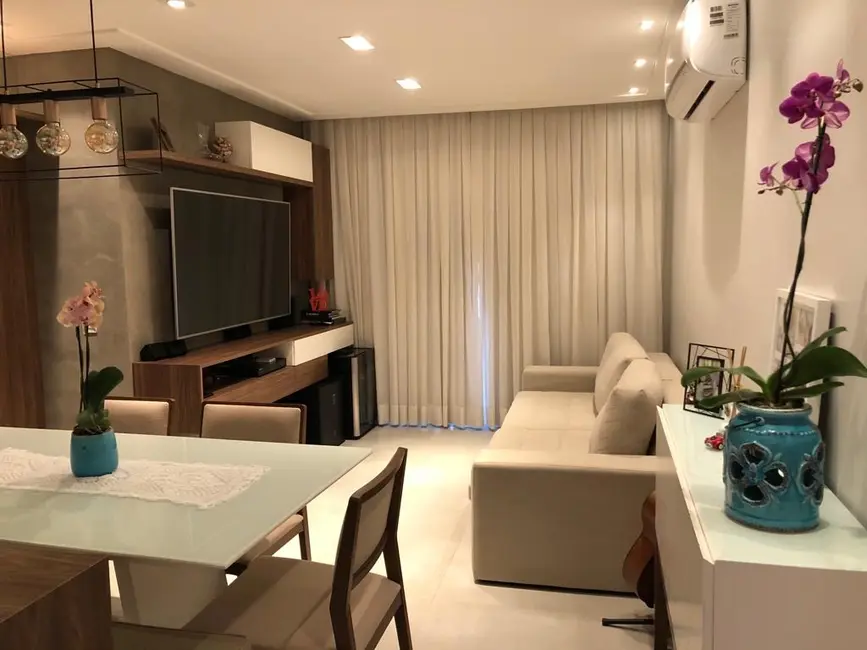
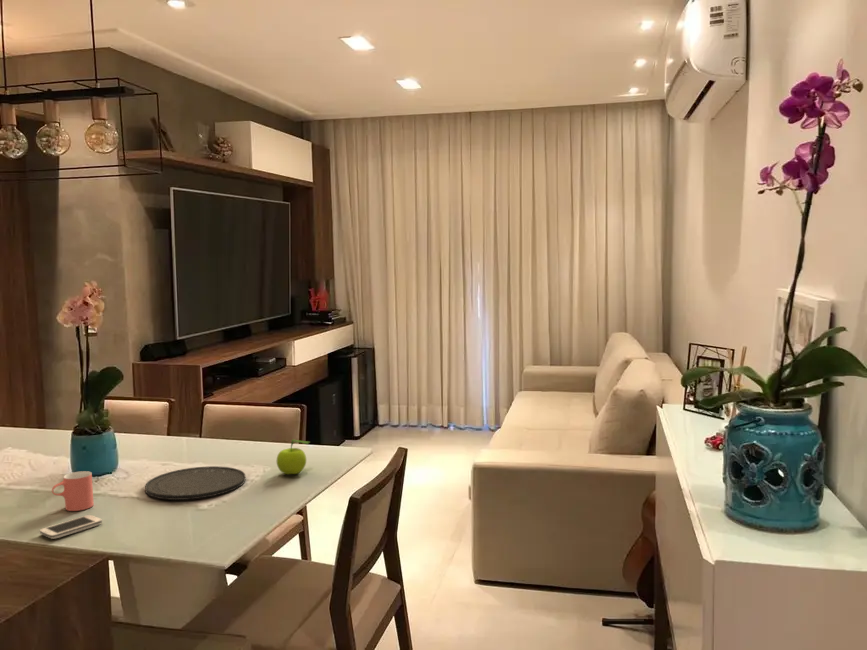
+ plate (196, 482)
+ smartphone (71, 526)
+ cup (72, 492)
+ fruit (295, 455)
